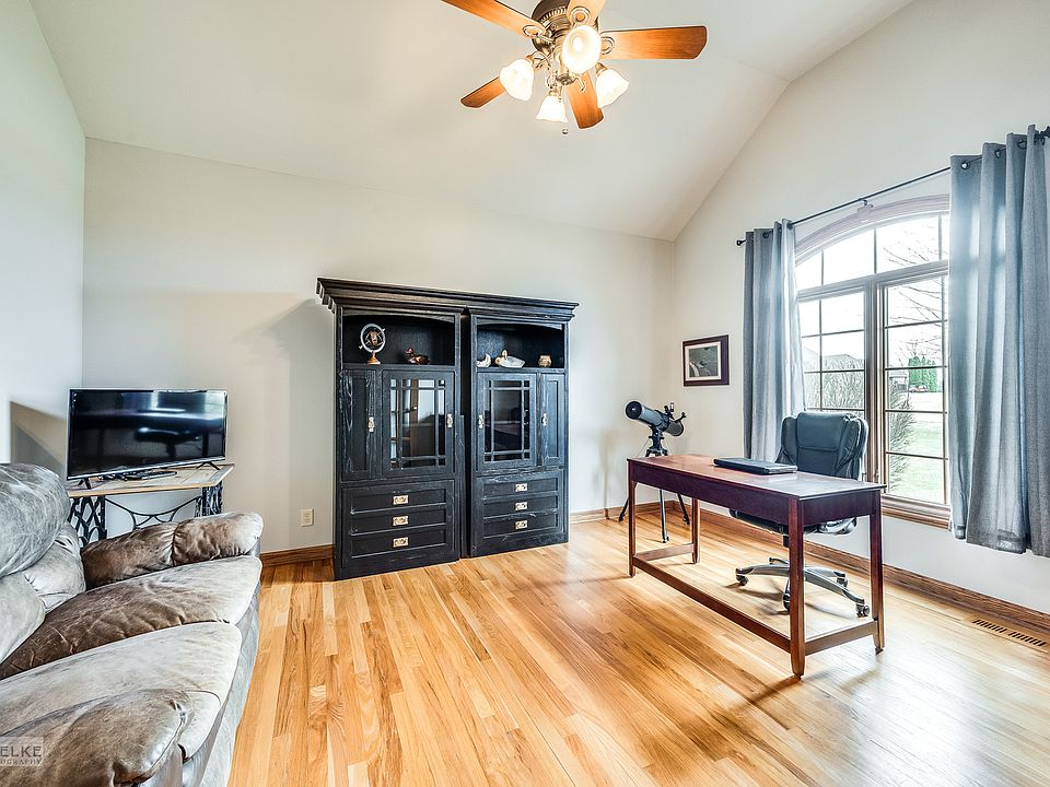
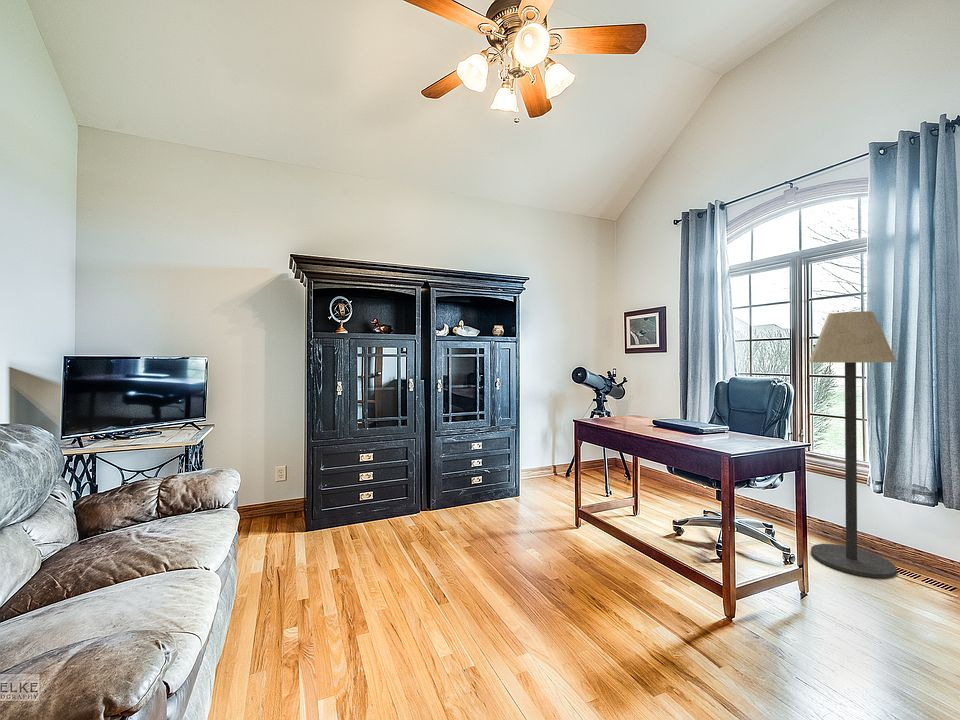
+ floor lamp (850, 437)
